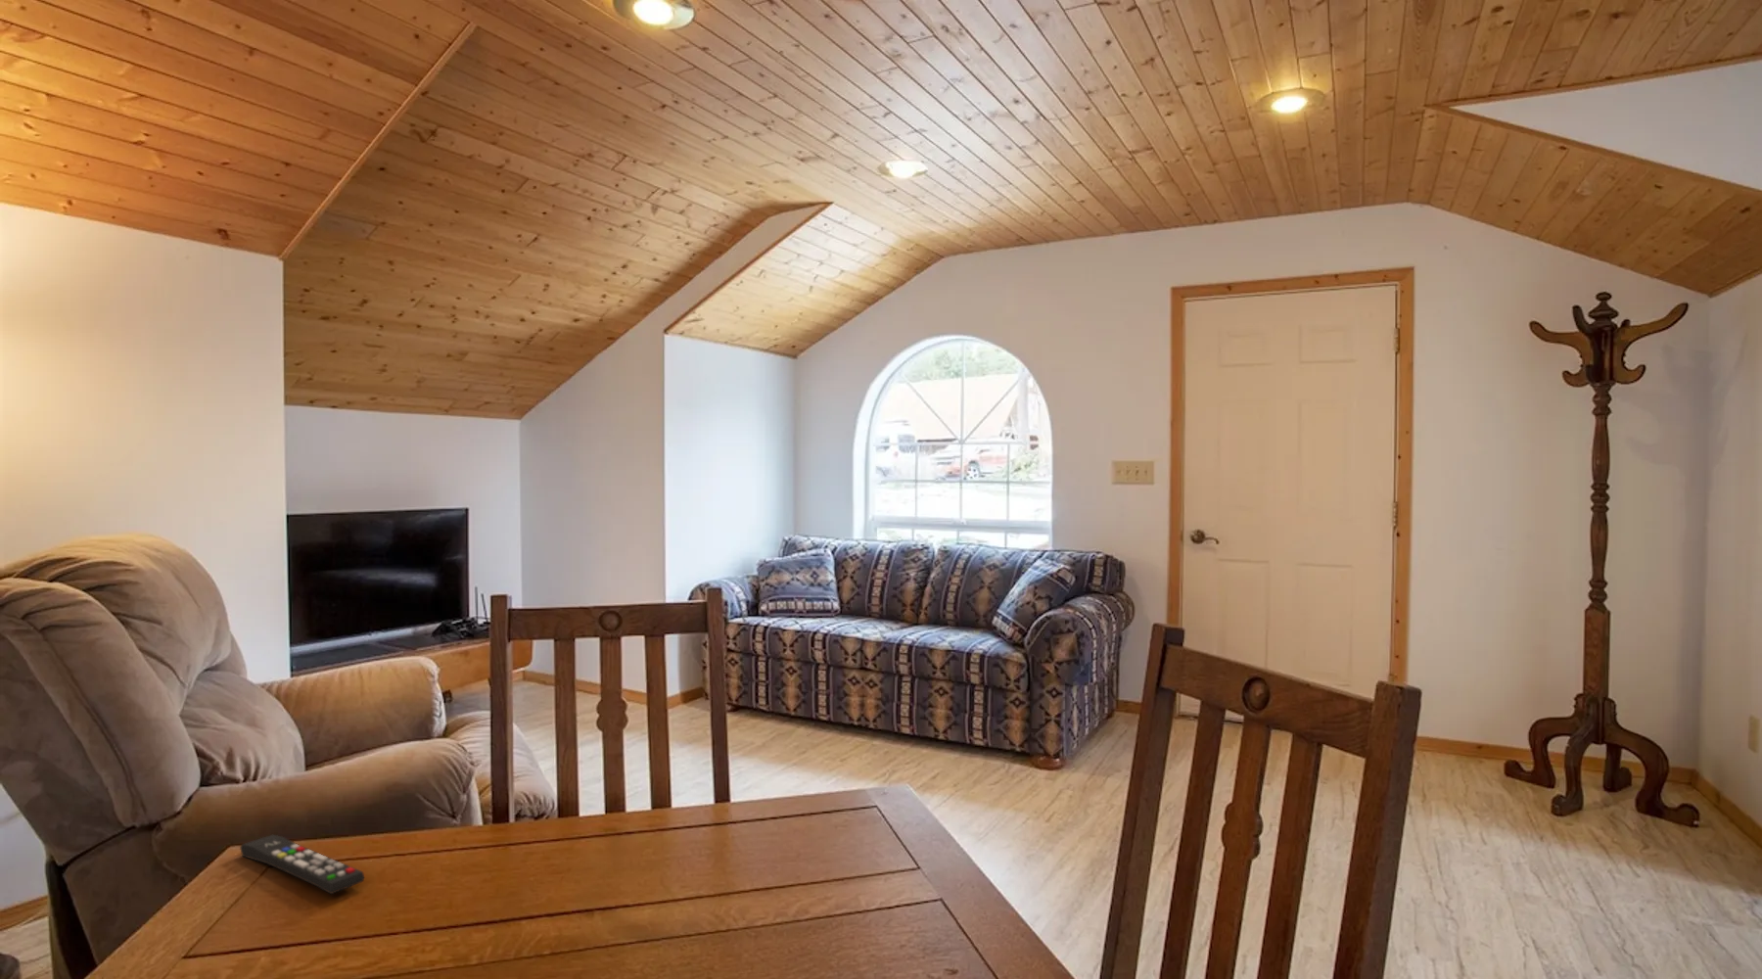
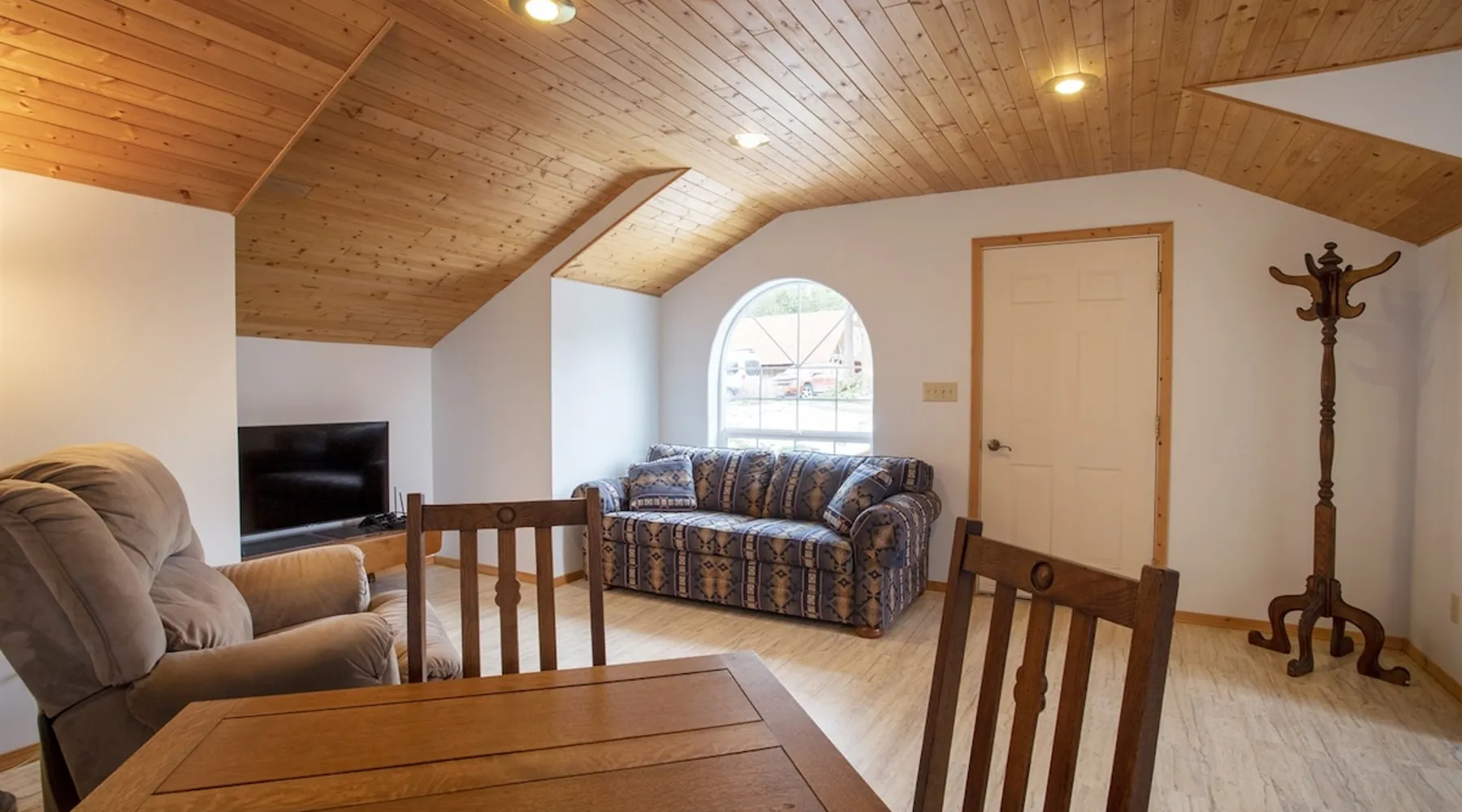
- remote control (300, 862)
